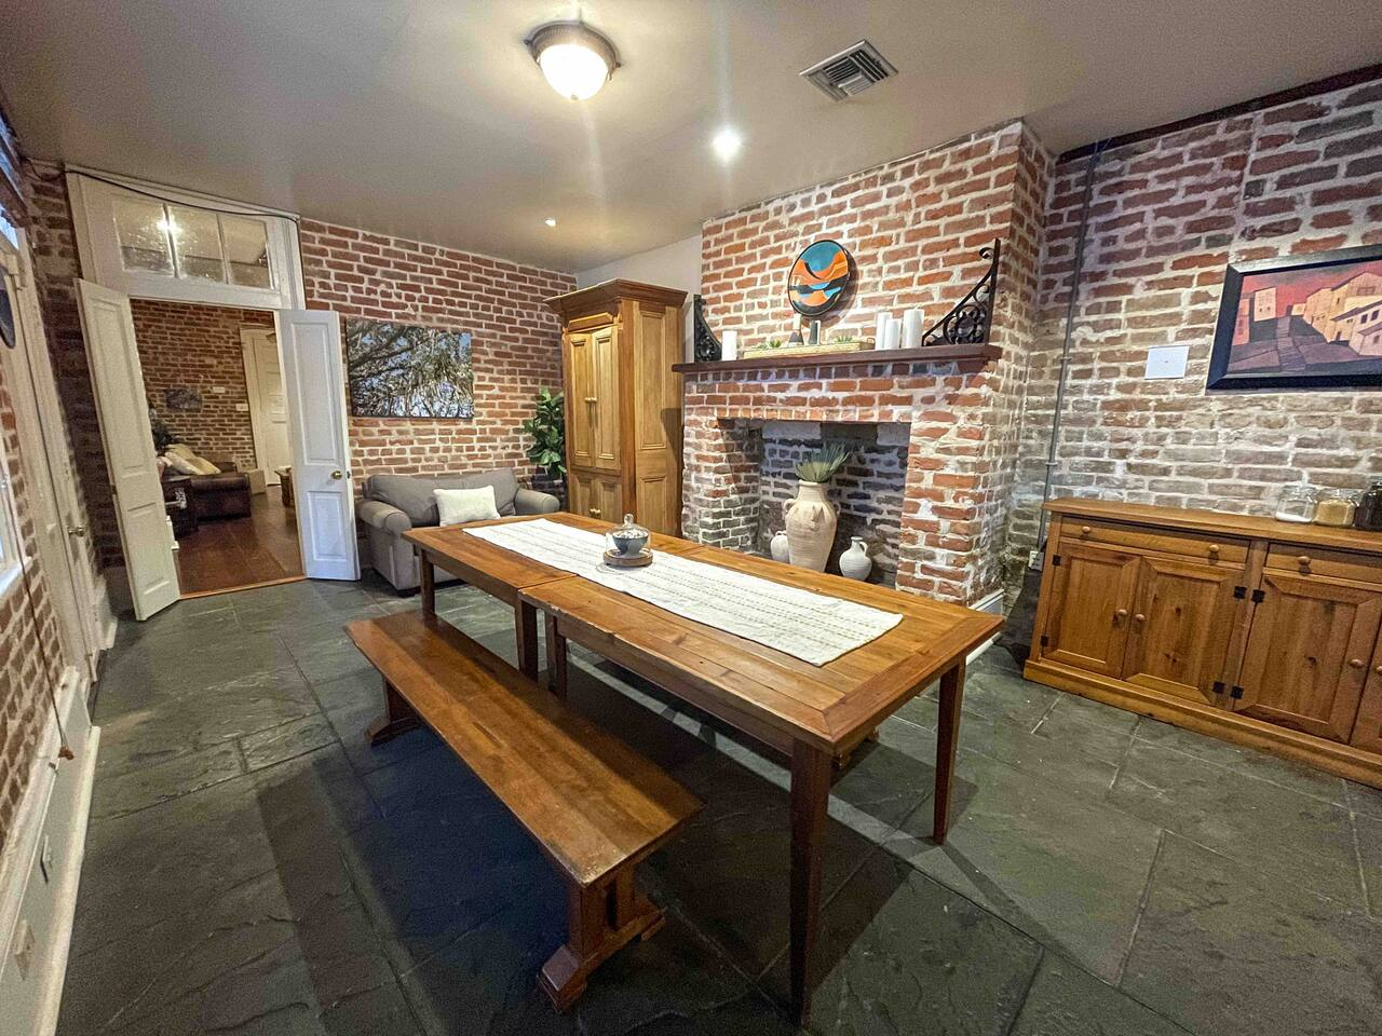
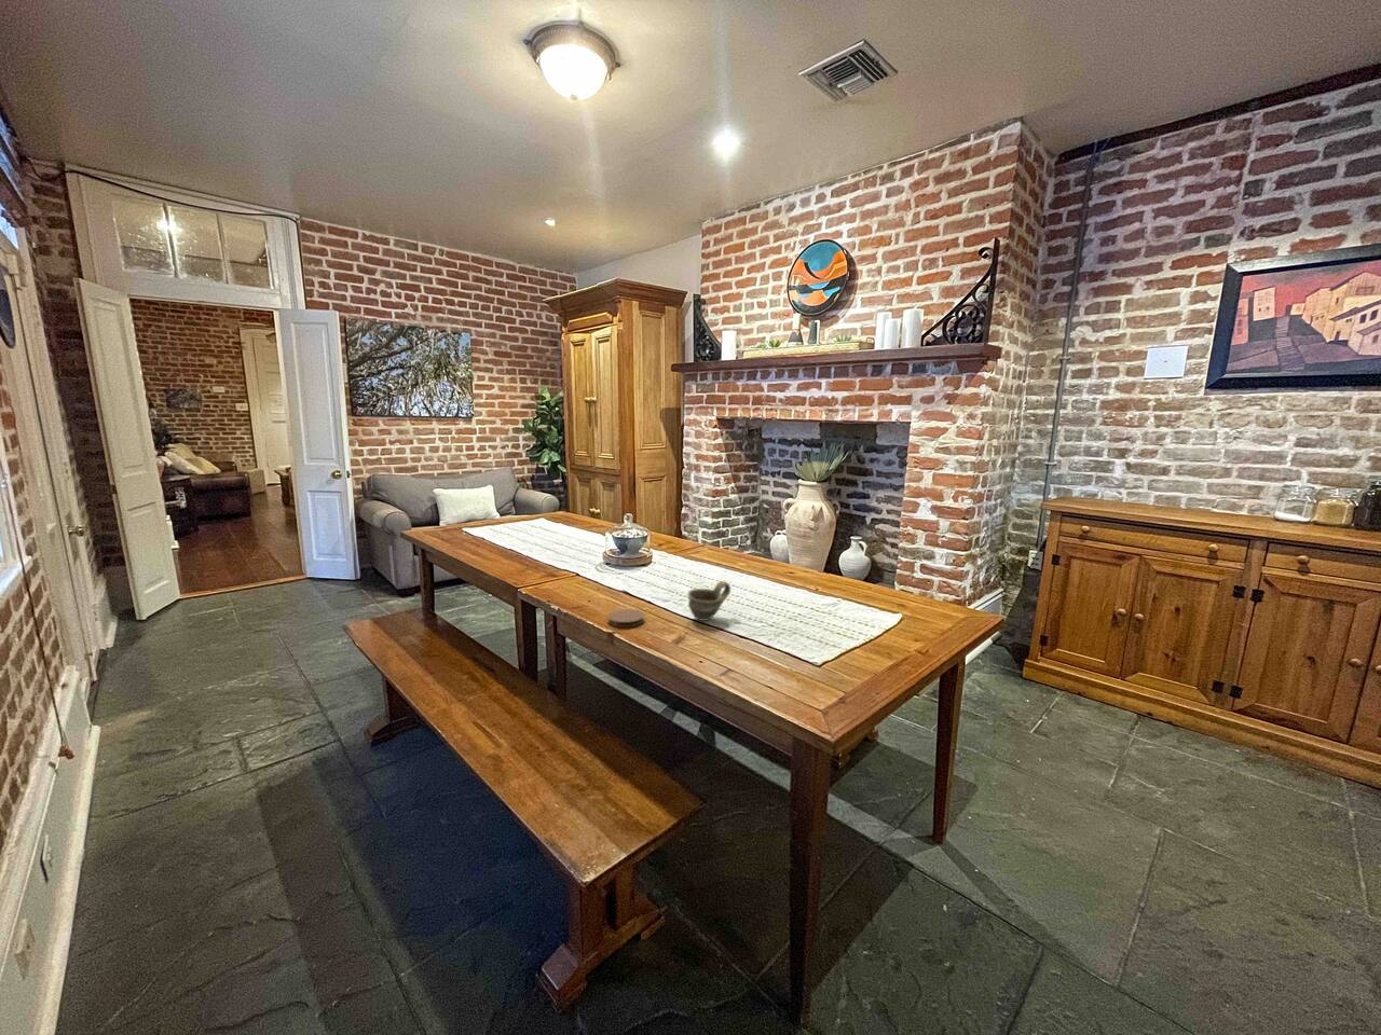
+ coaster (625, 616)
+ cup (708, 601)
